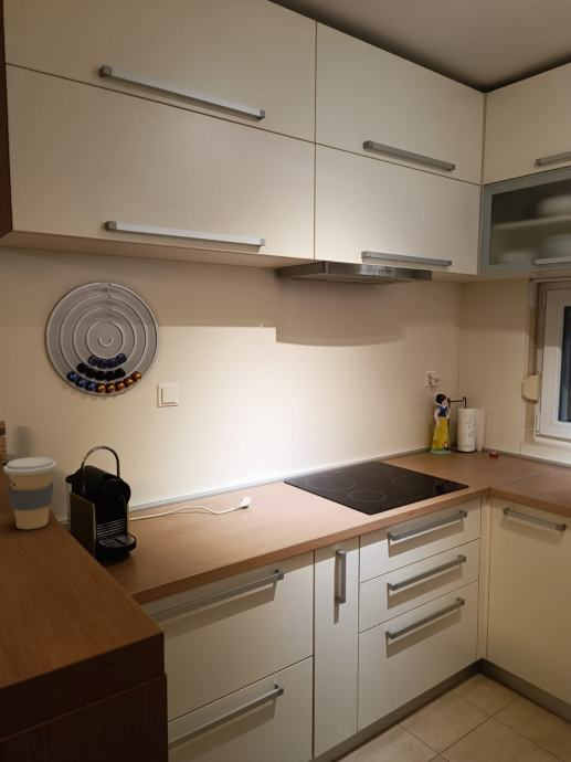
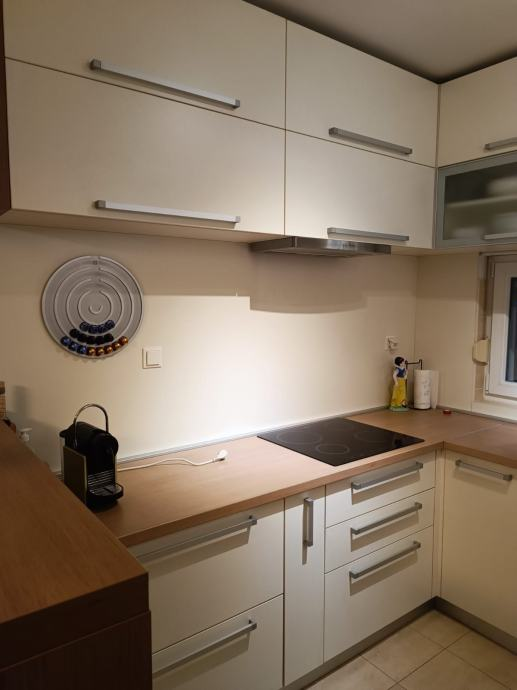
- coffee cup (31, 493)
